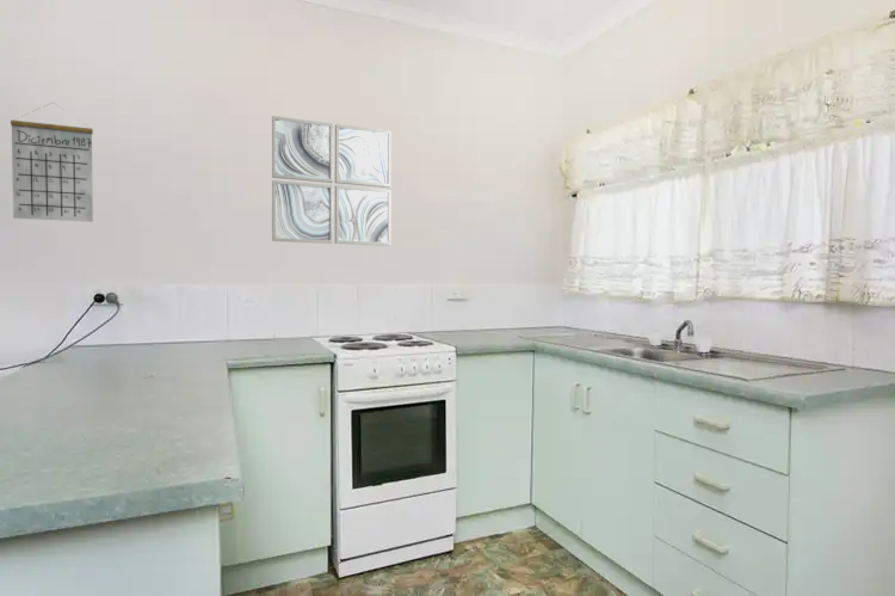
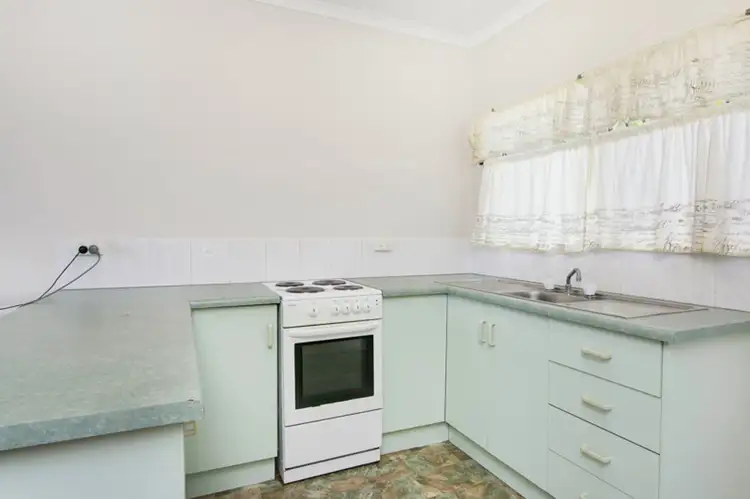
- calendar (53, 160)
- wall art (332, 185)
